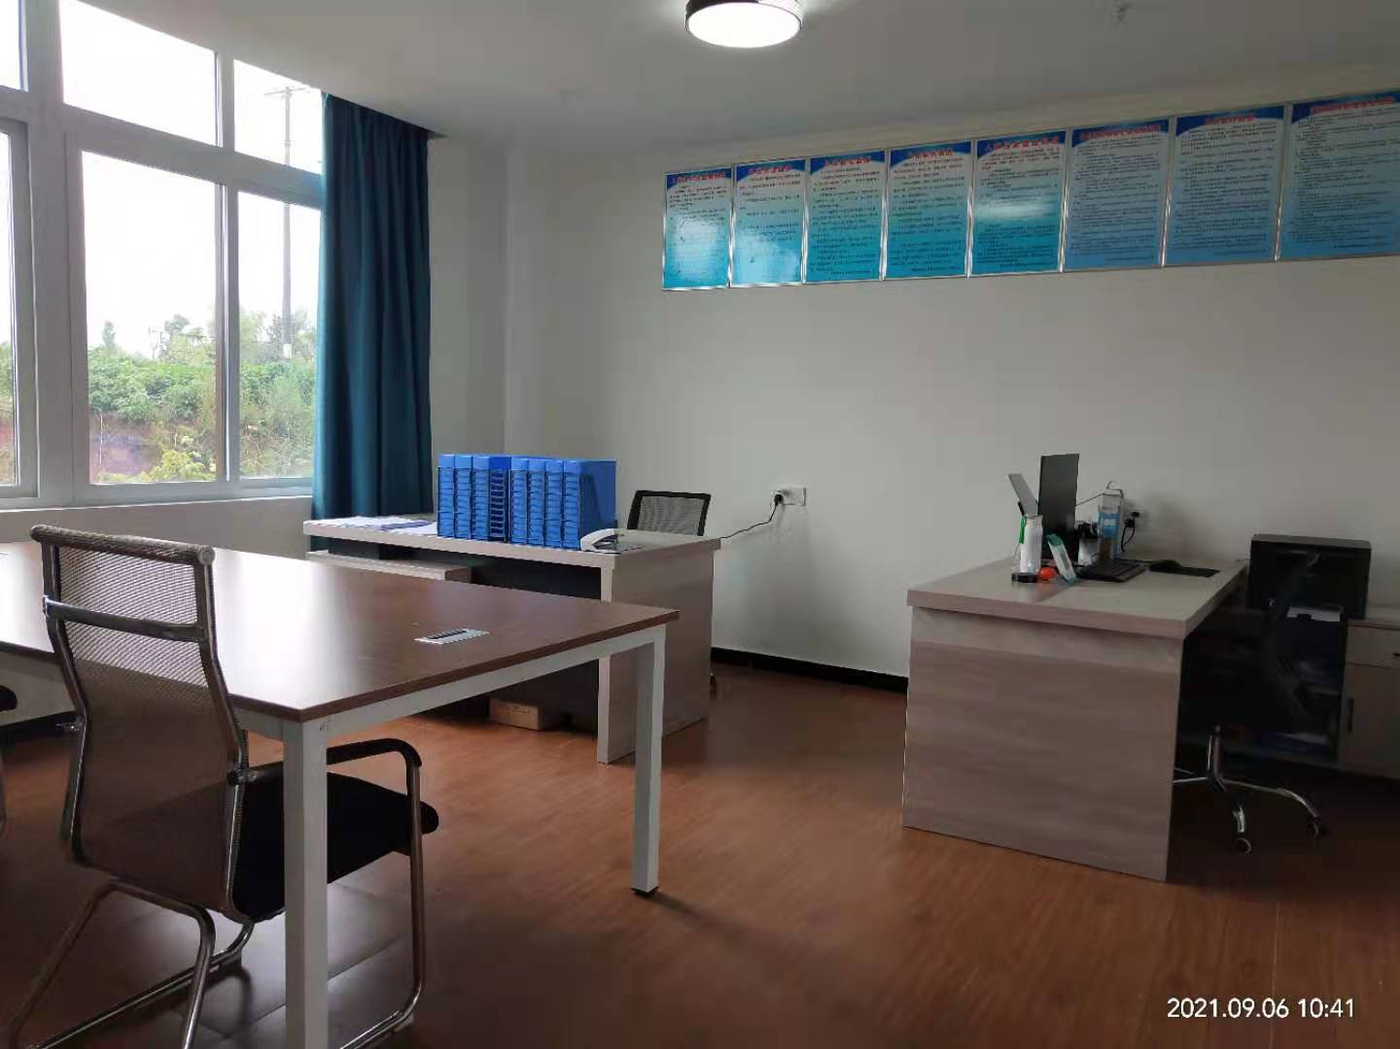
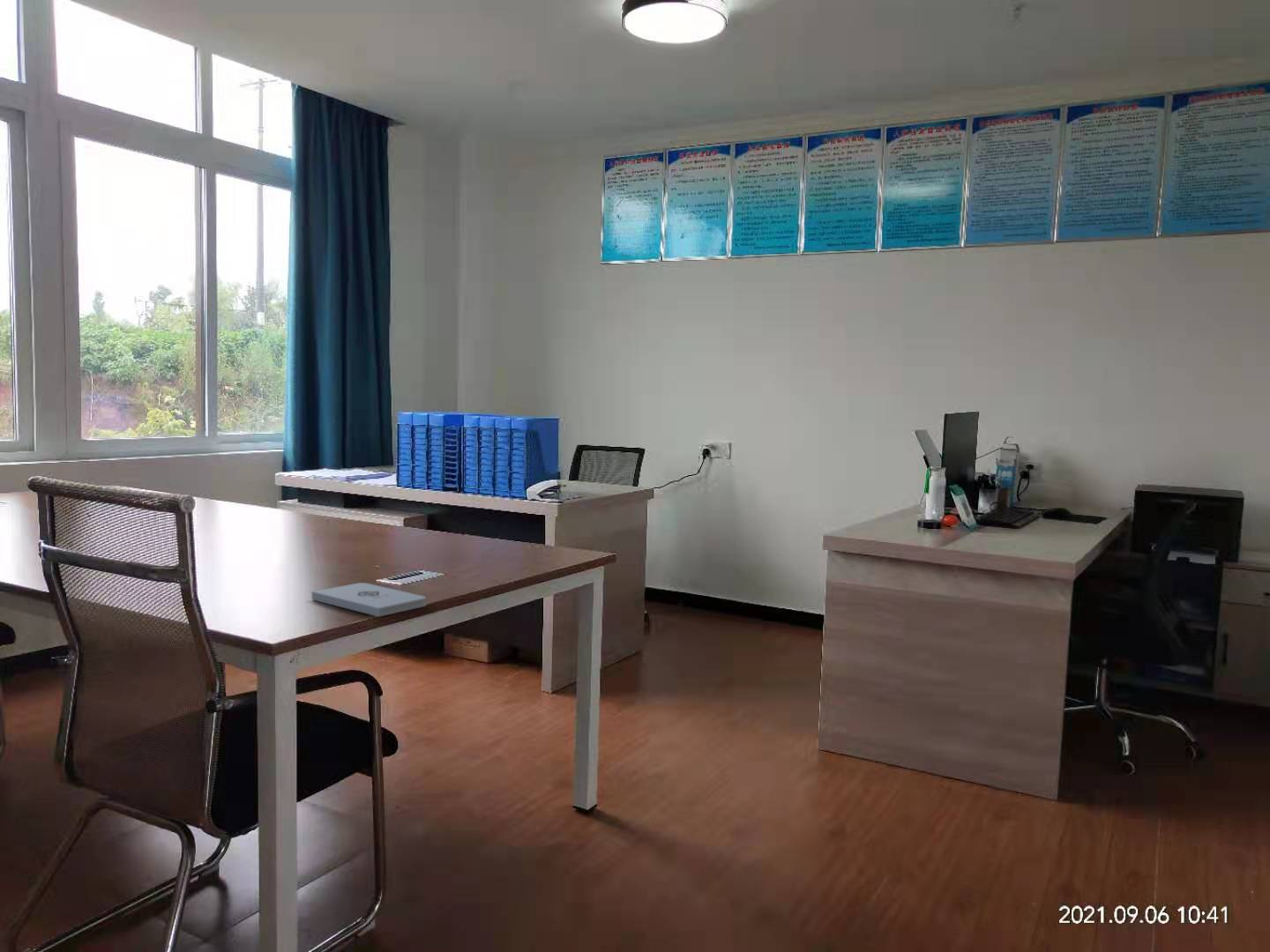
+ notepad (370, 598)
